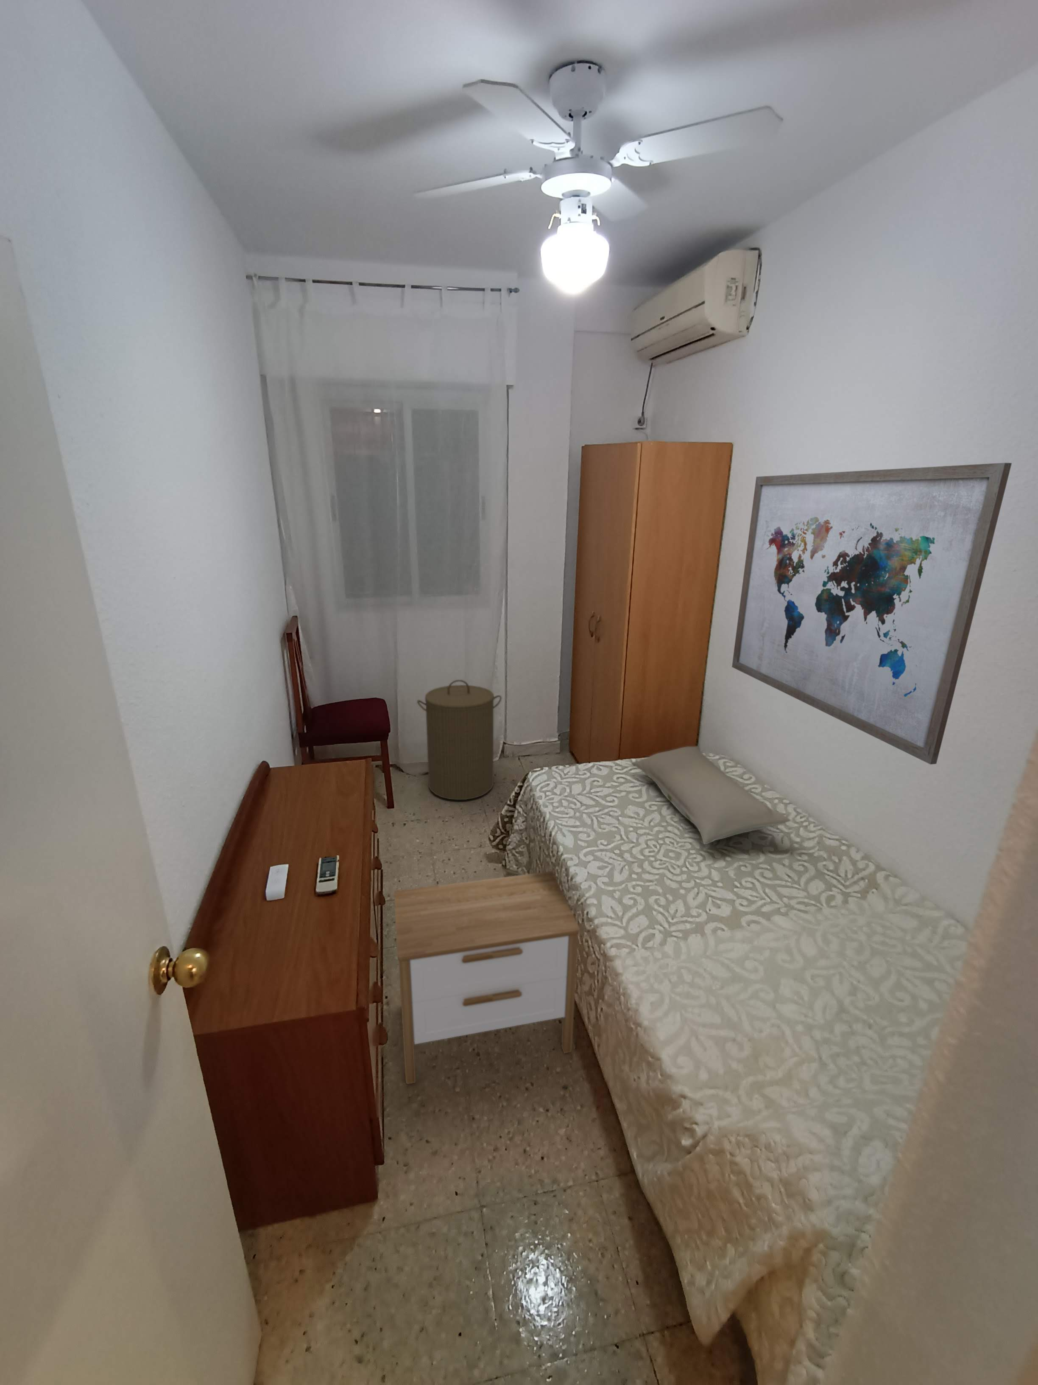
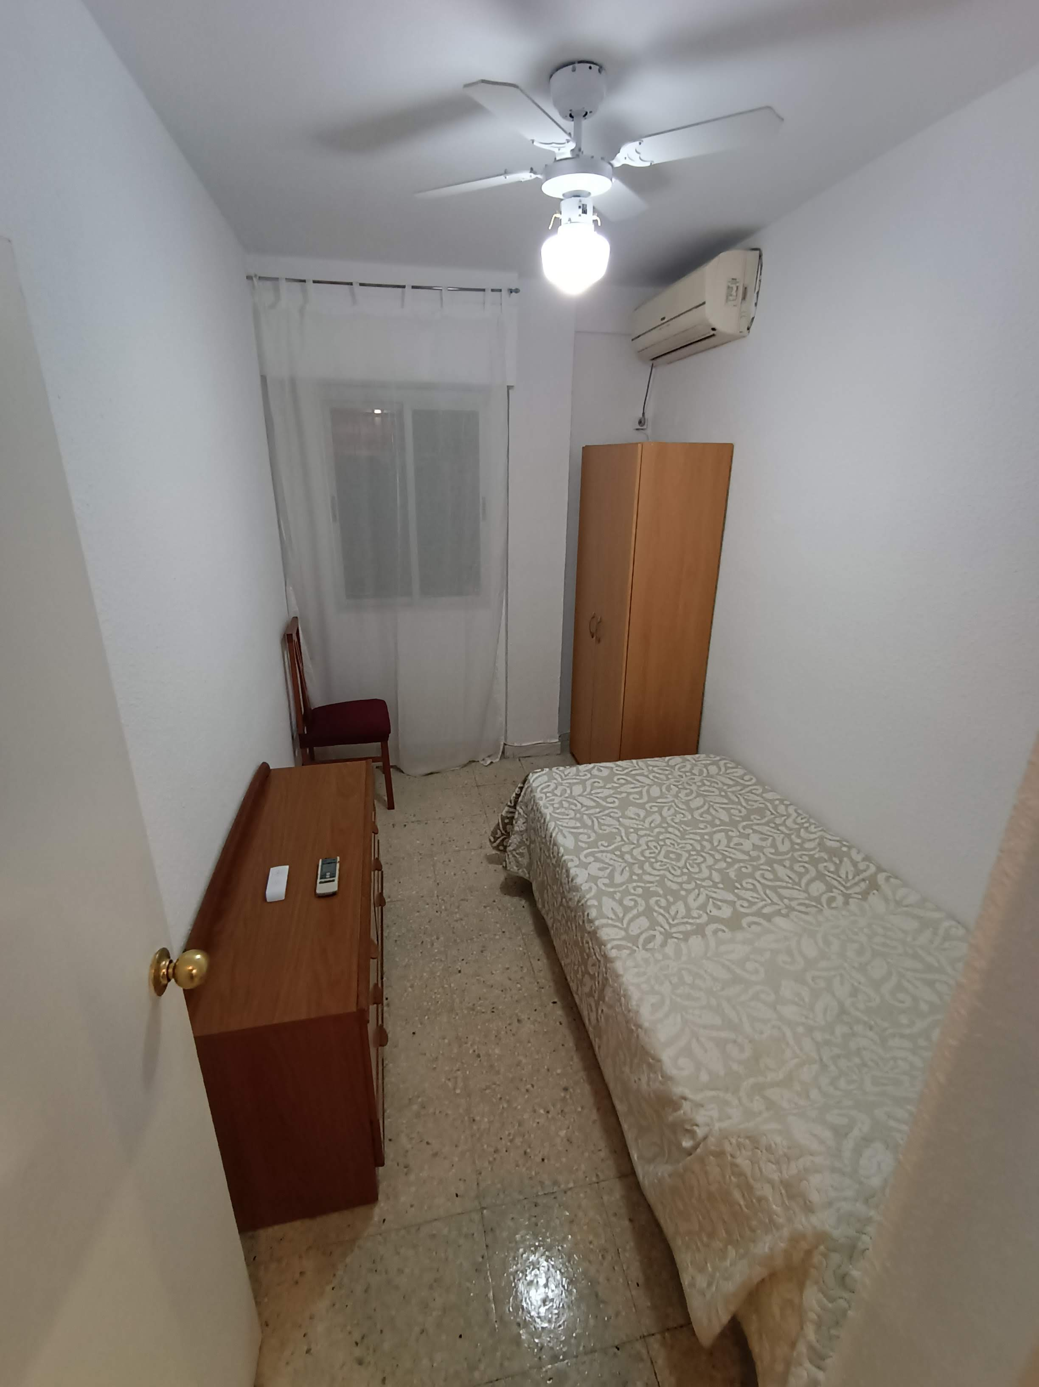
- laundry hamper (460, 734)
- wall art (830, 595)
- pillow (701, 788)
- nightstand (483, 973)
